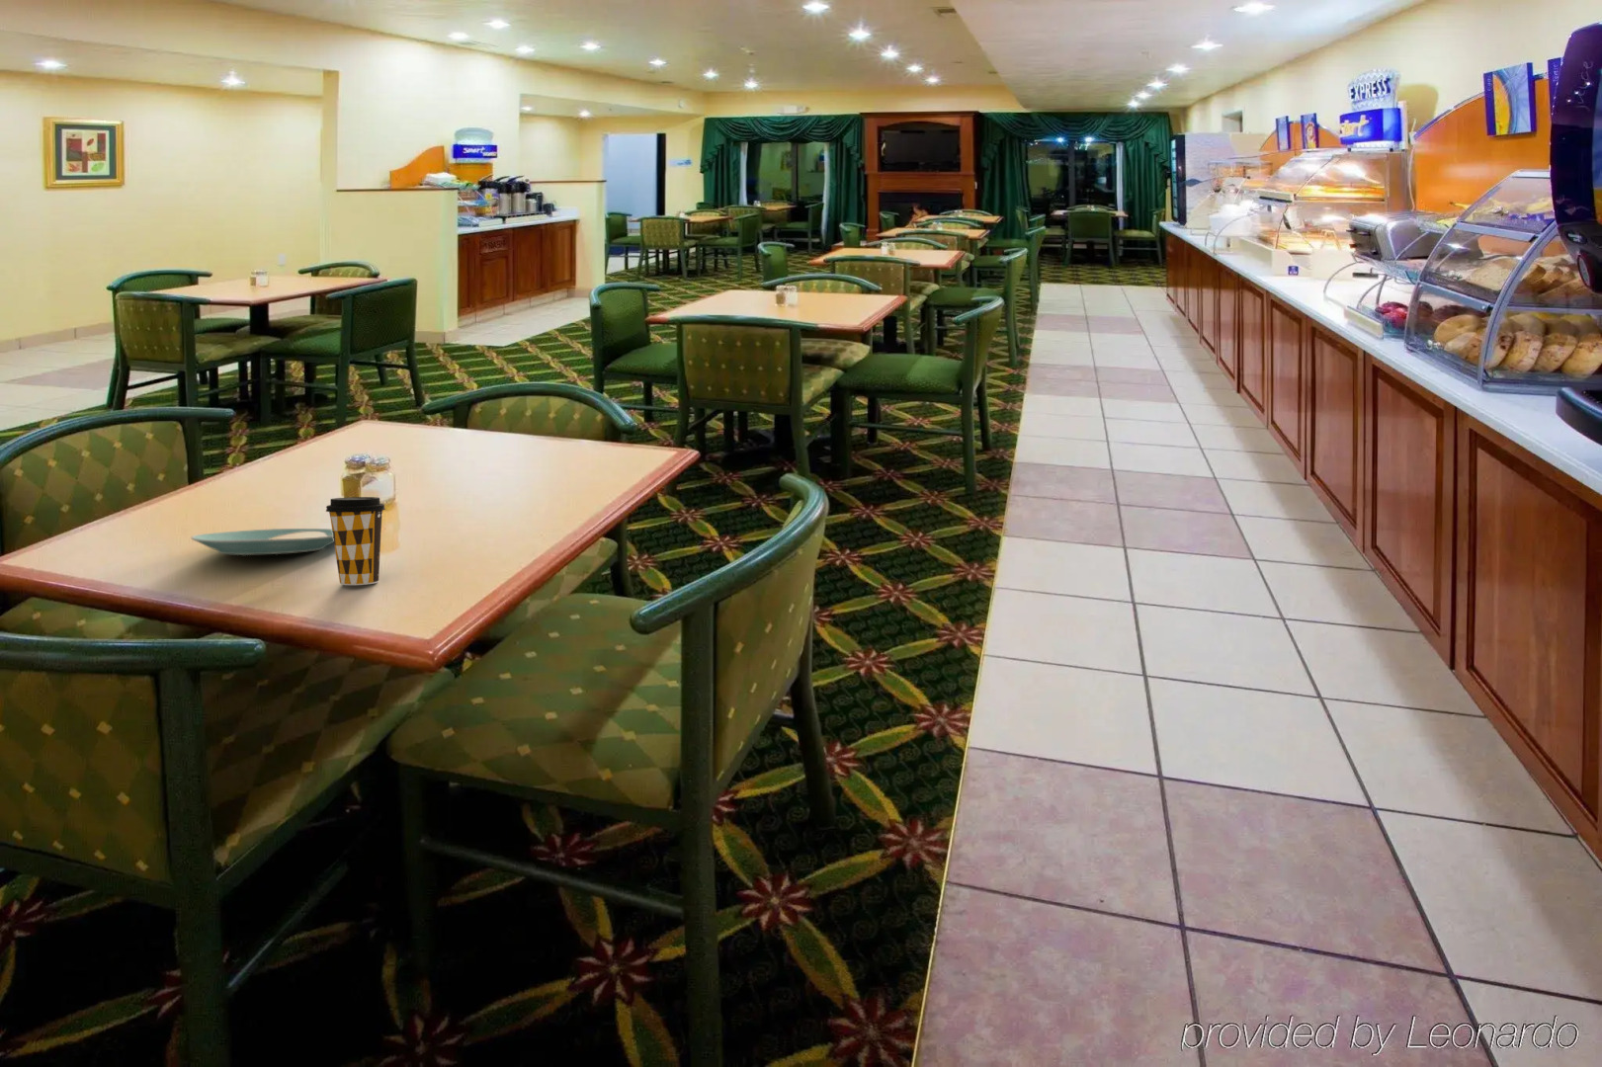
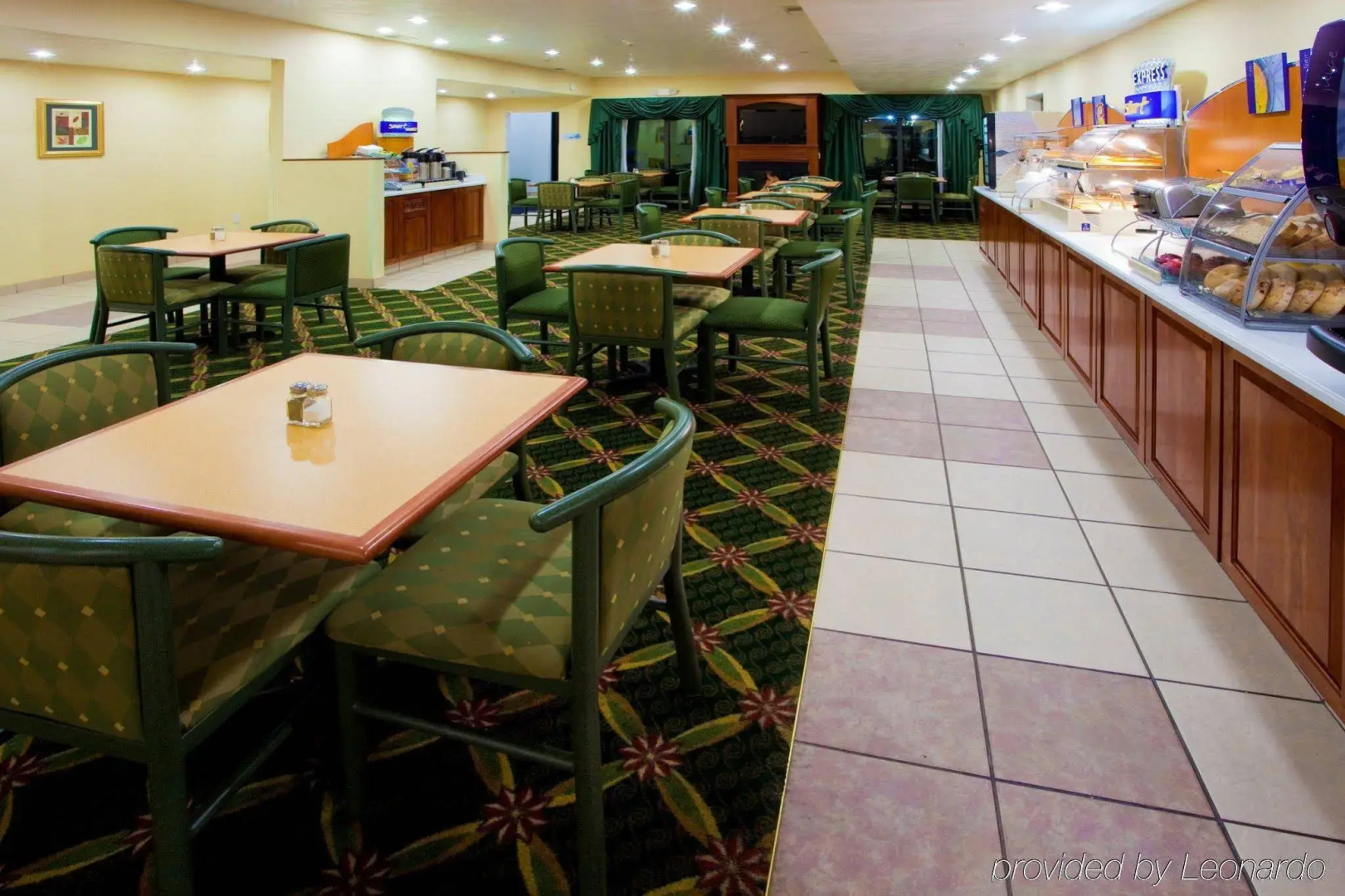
- coffee cup (357, 541)
- plate (273, 542)
